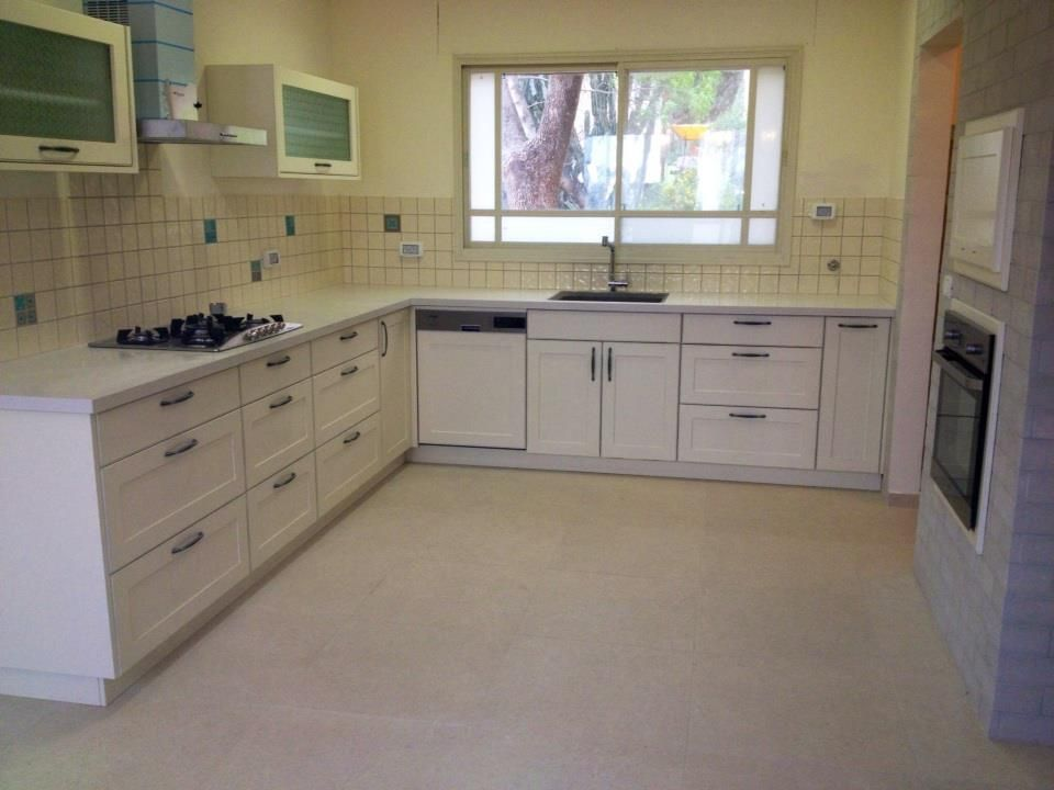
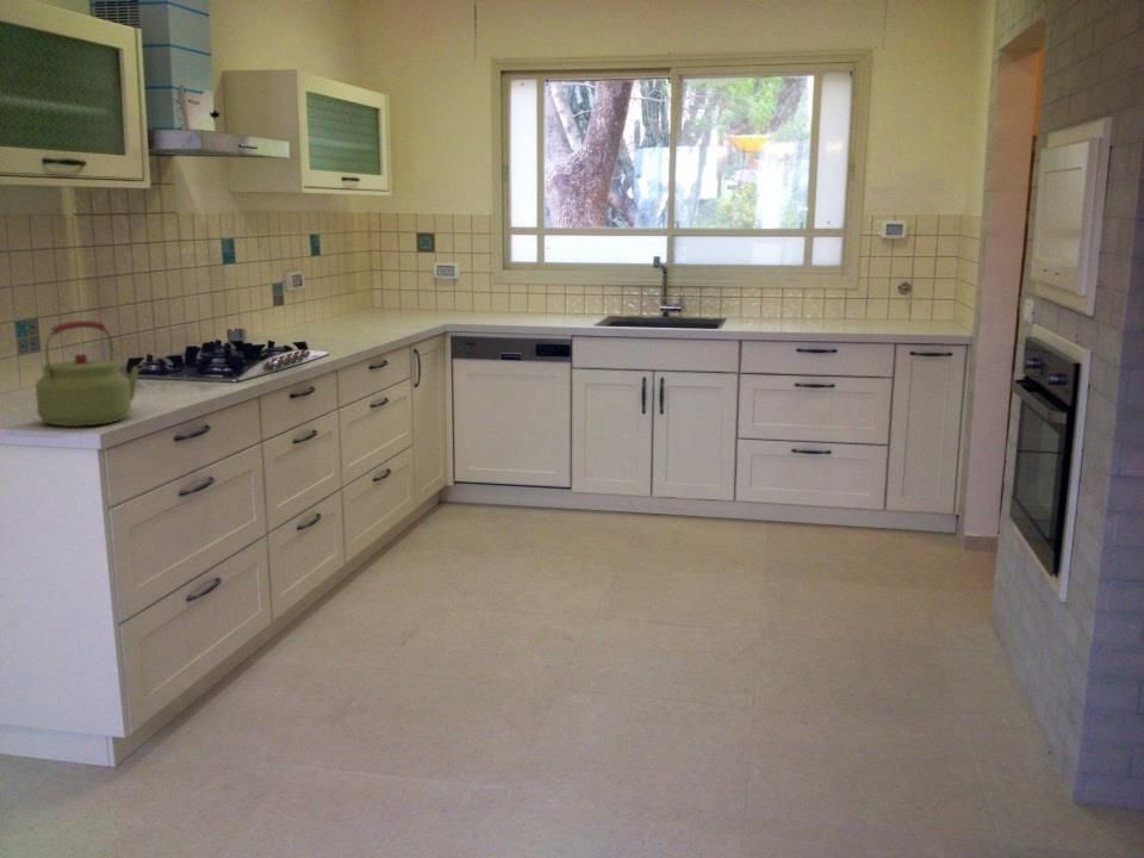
+ kettle (93, 369)
